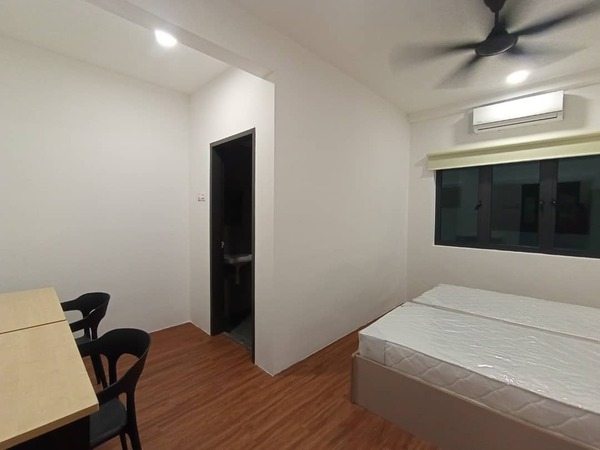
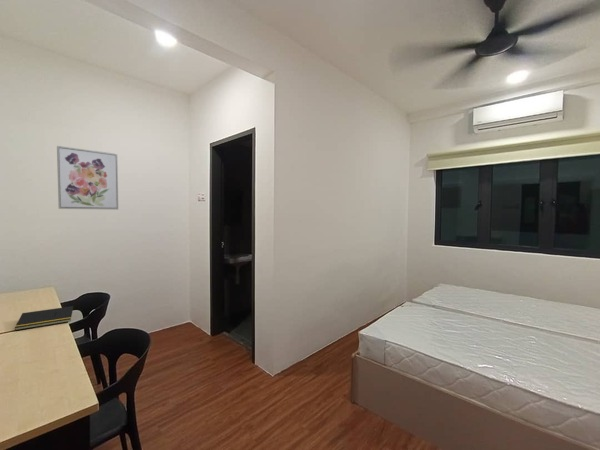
+ notepad (46, 317)
+ wall art (89, 179)
